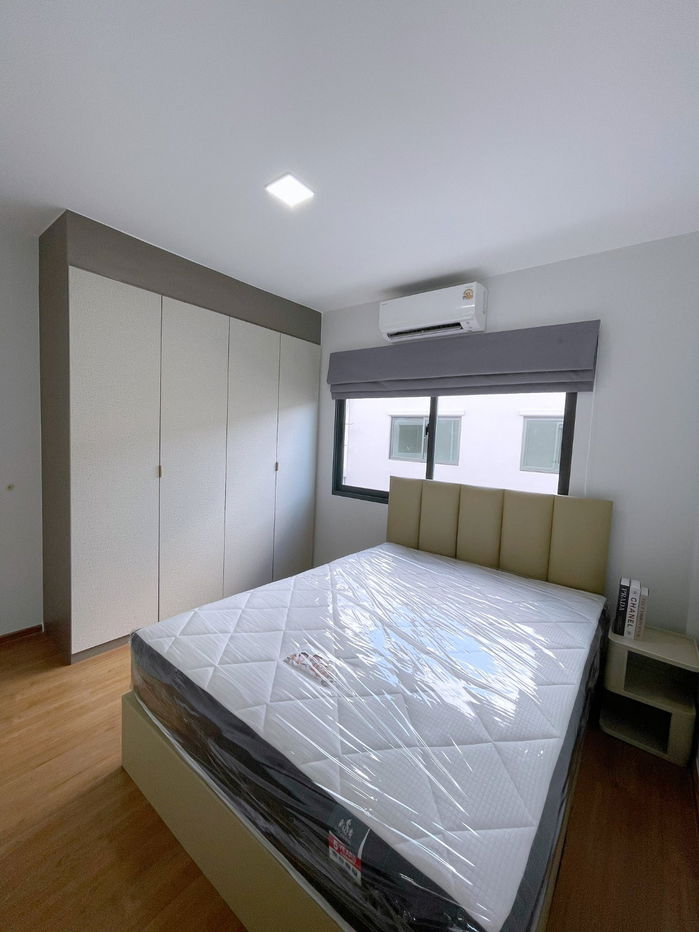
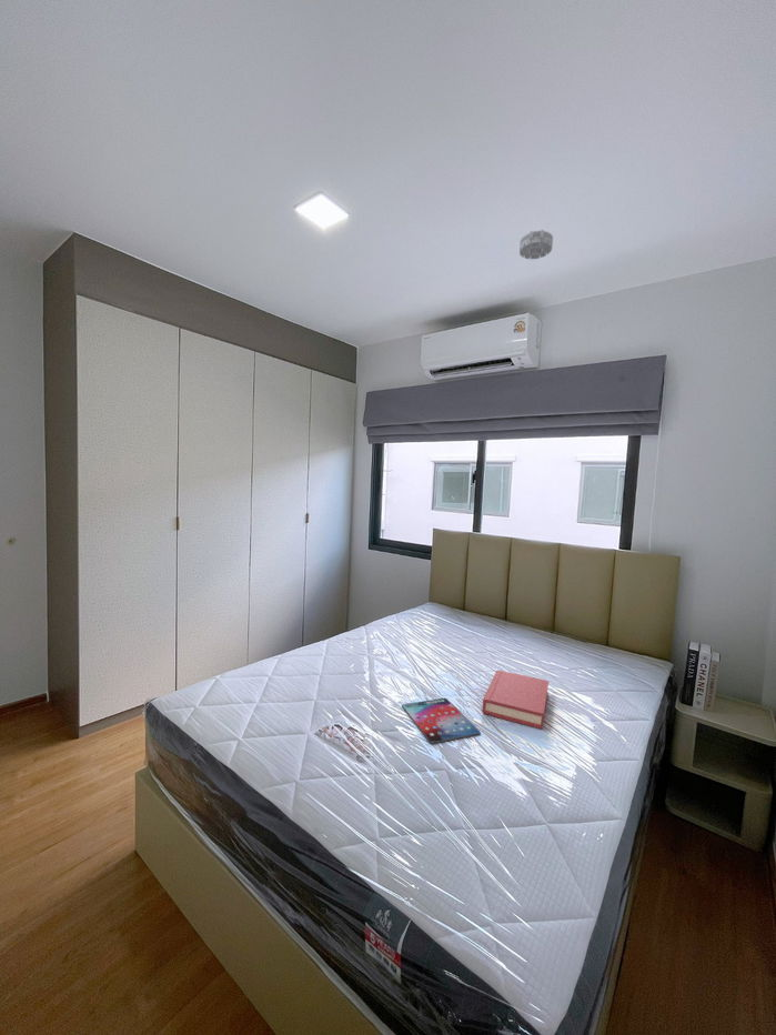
+ hardback book (516, 696)
+ tablet (439, 719)
+ smoke detector (535, 244)
